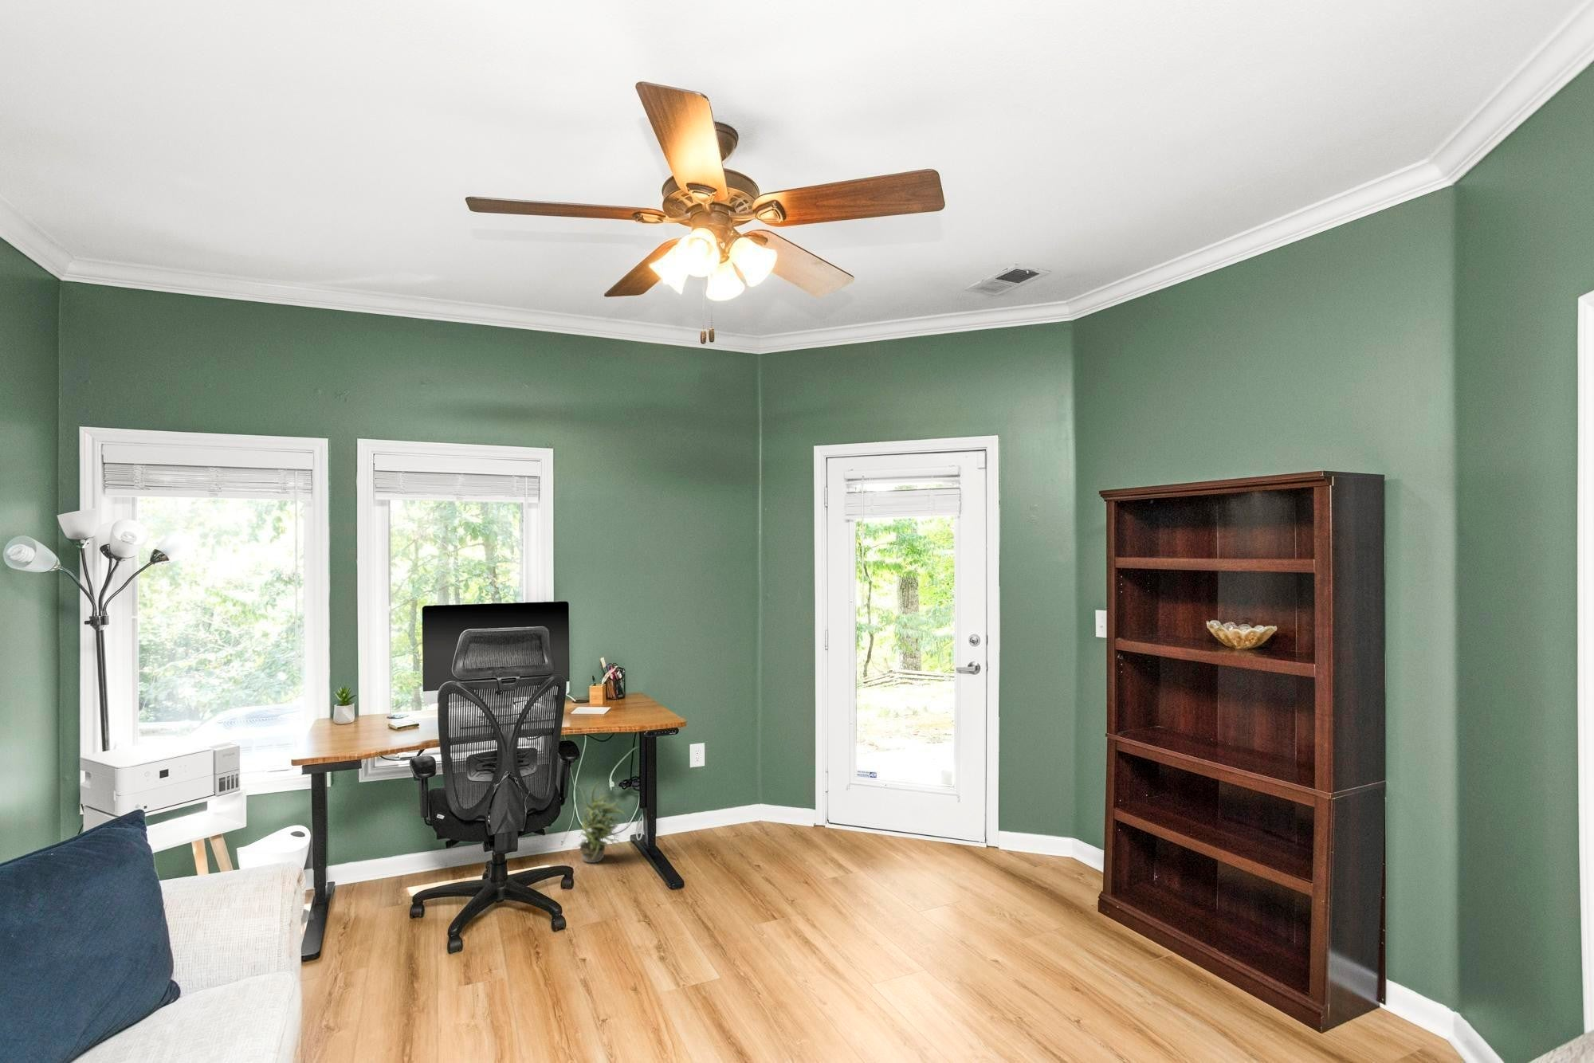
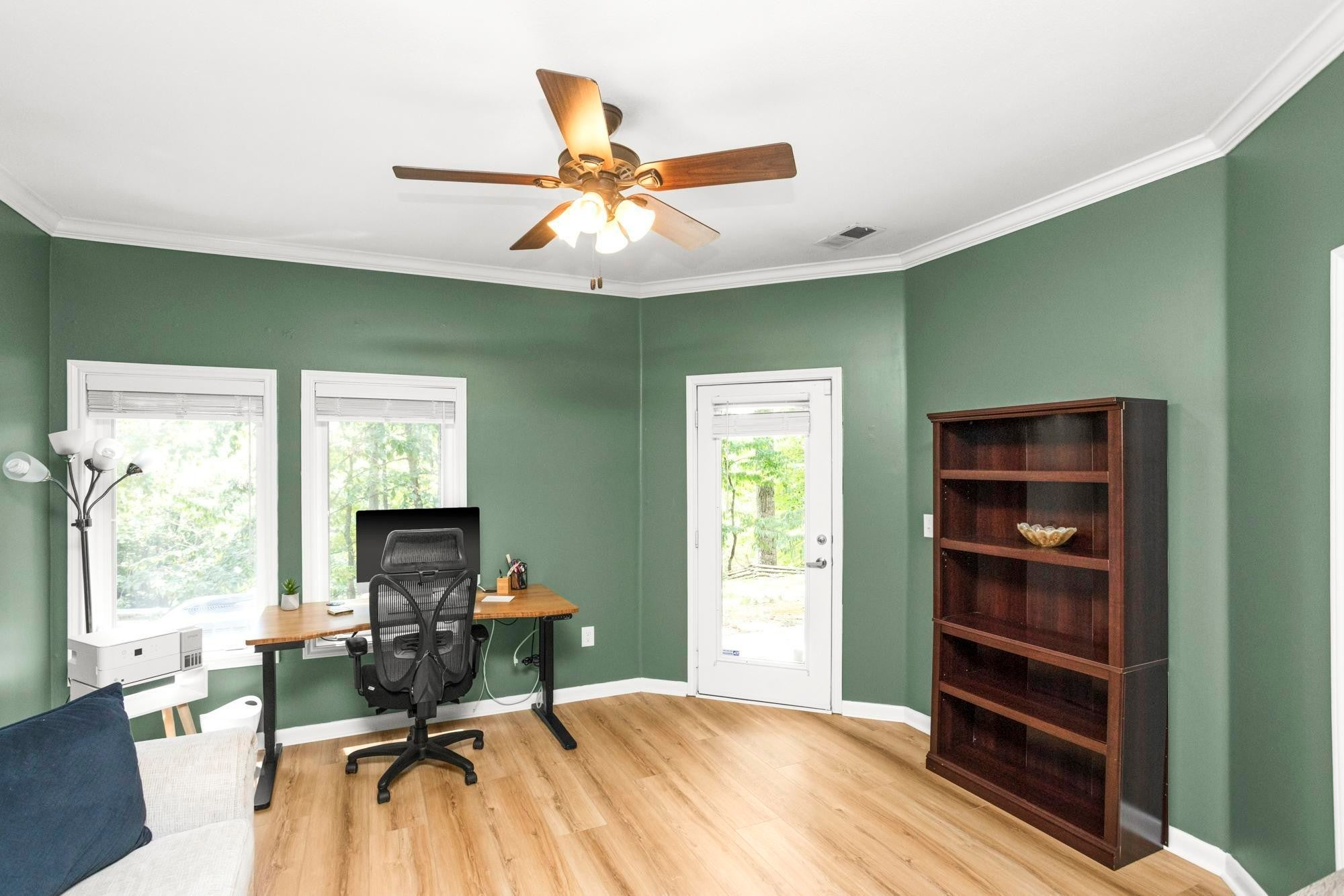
- potted plant (598, 821)
